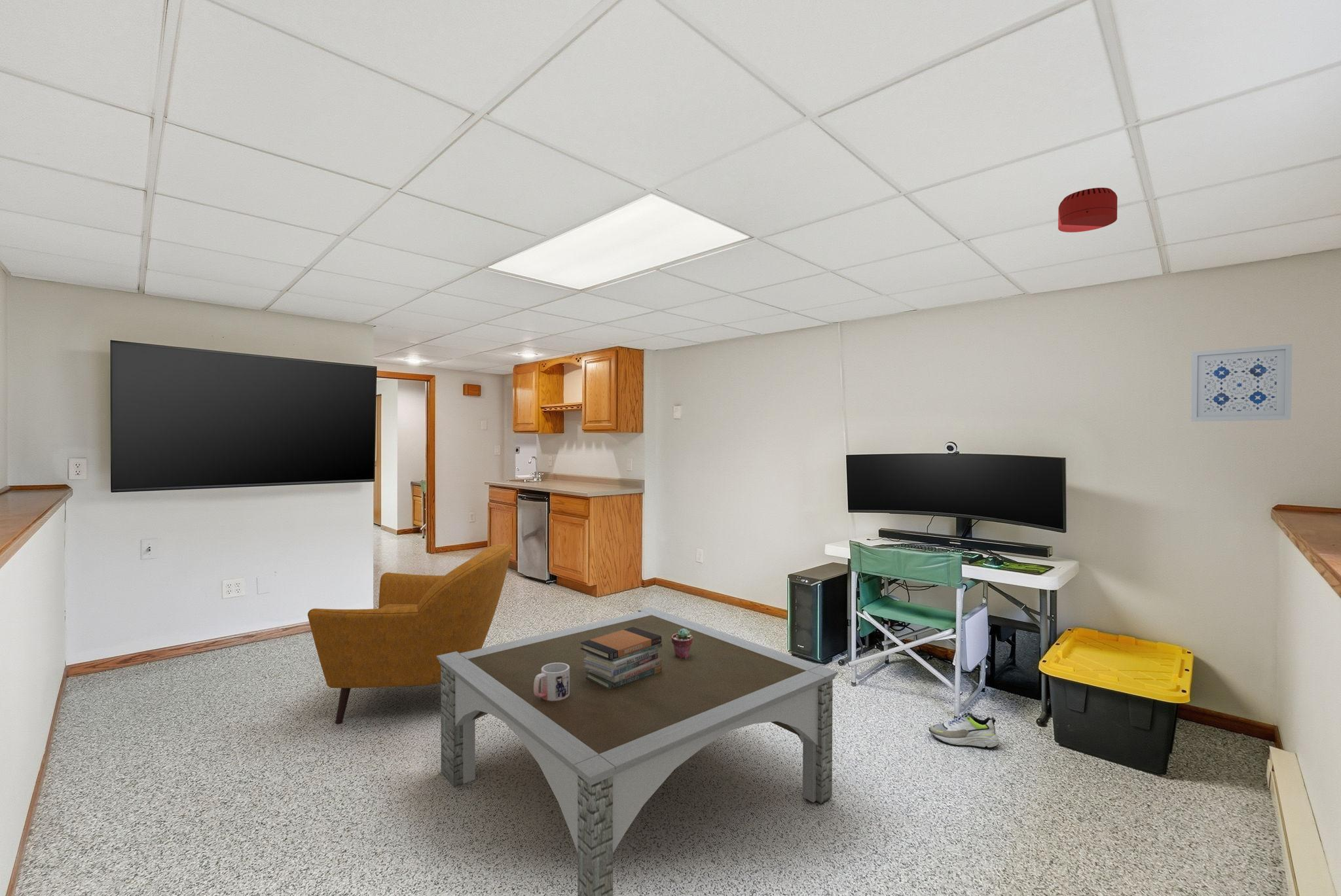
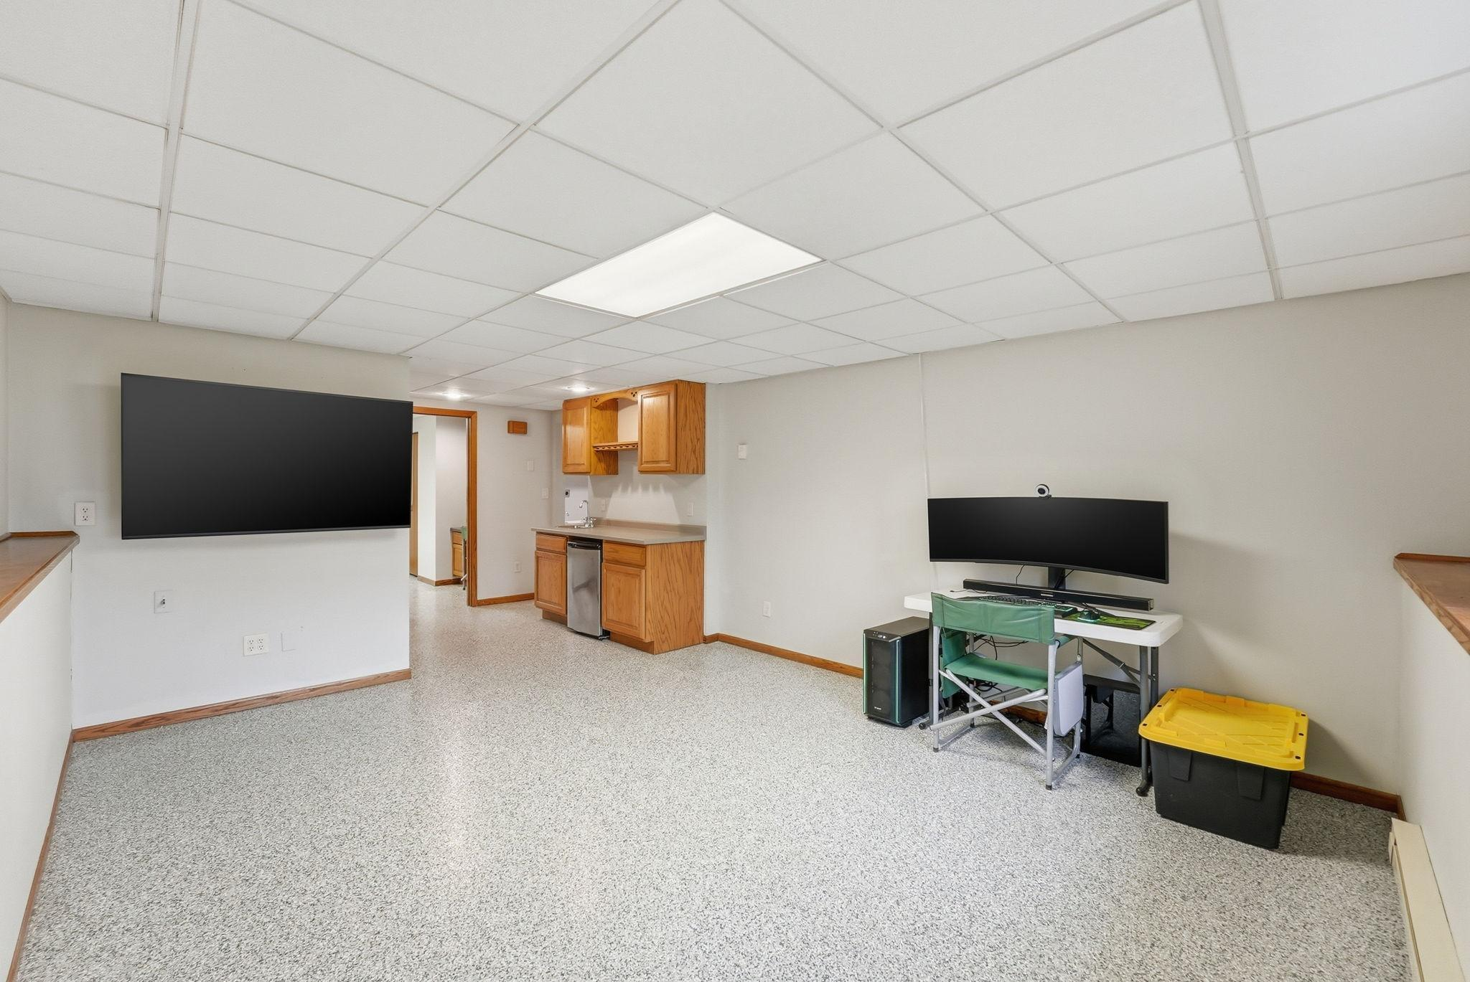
- armchair (430, 623)
- mug (551, 682)
- book stack (622, 656)
- coffee table (630, 724)
- smoke detector (1087, 209)
- potted succulent (682, 641)
- shoe (963, 727)
- wall art (1240, 384)
